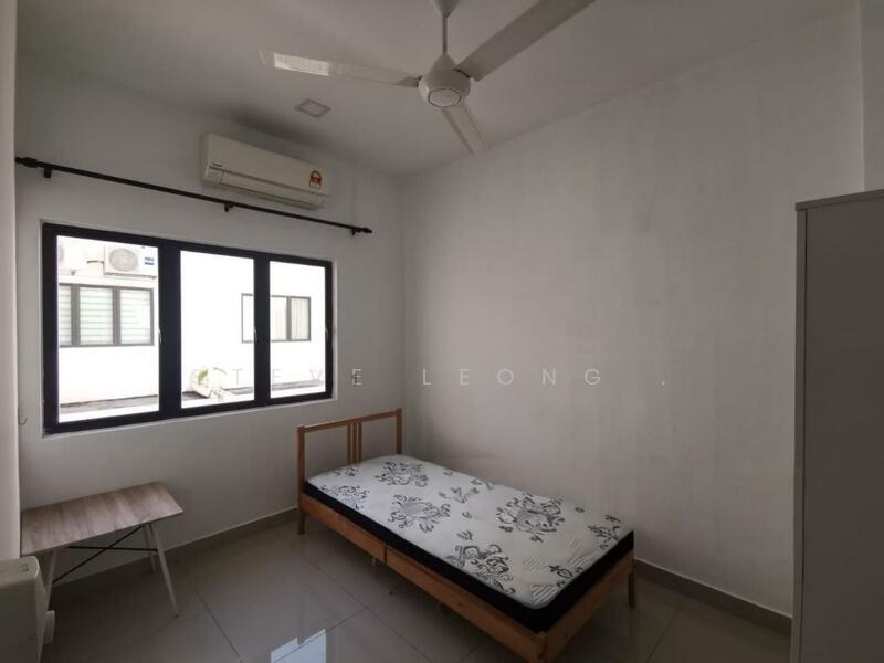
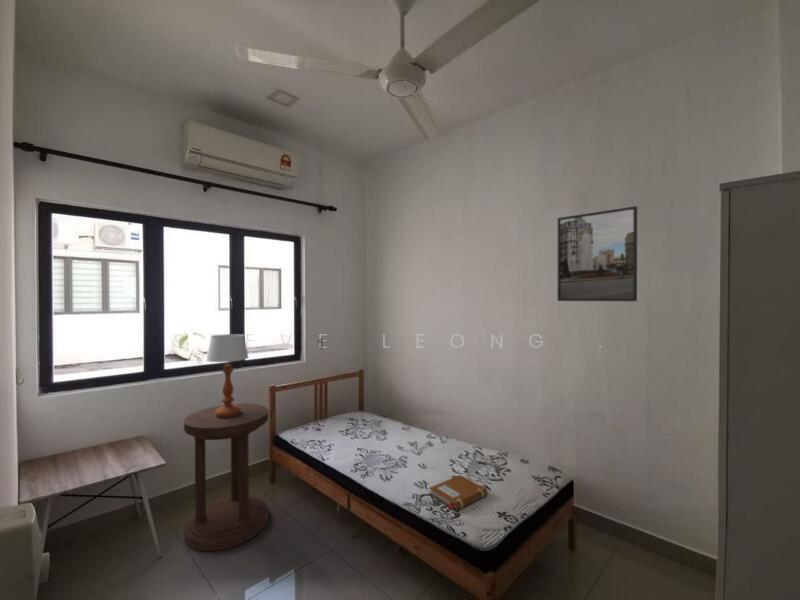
+ side table (231, 469)
+ notebook (457, 492)
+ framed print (594, 256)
+ table lamp (227, 374)
